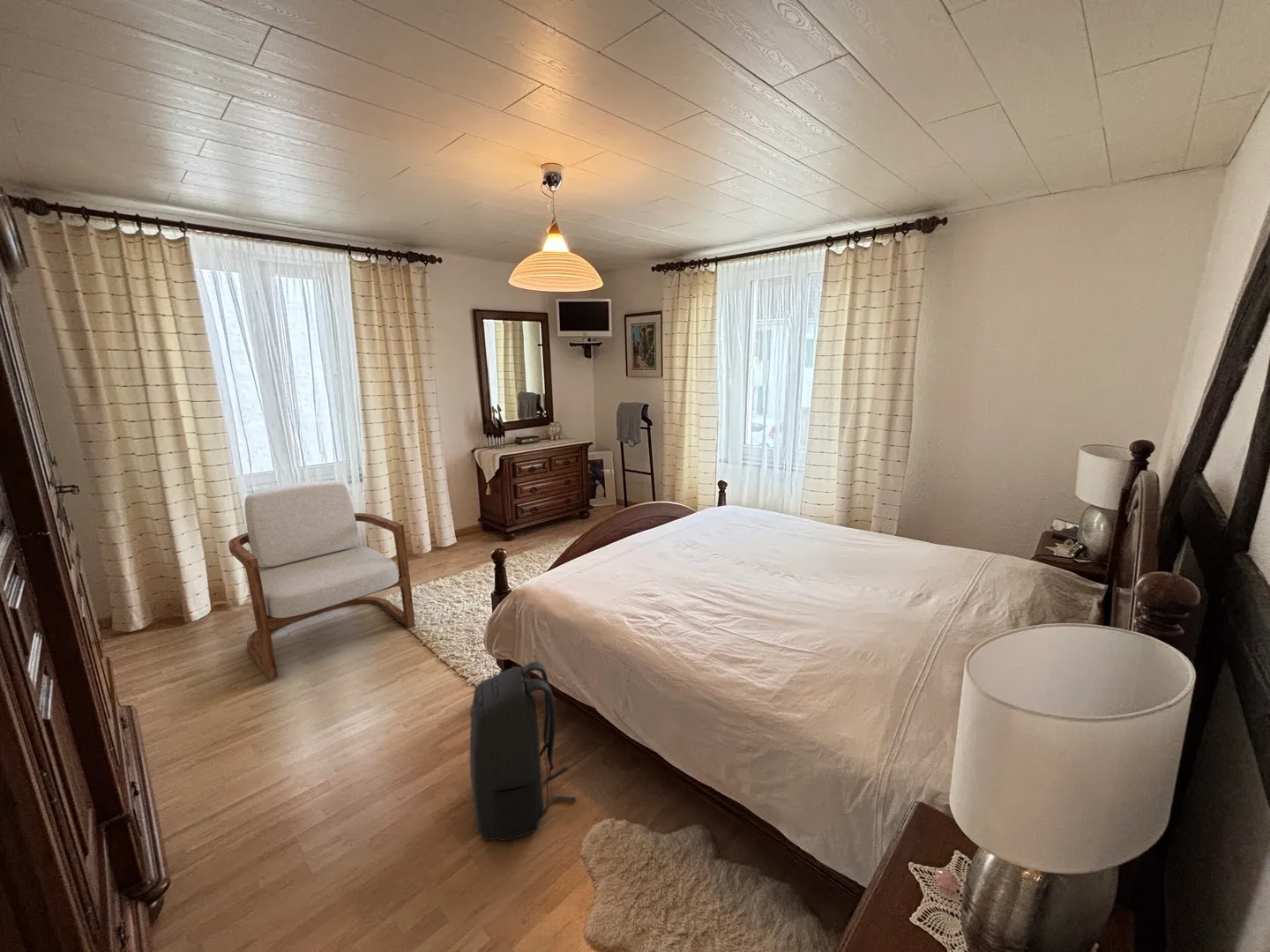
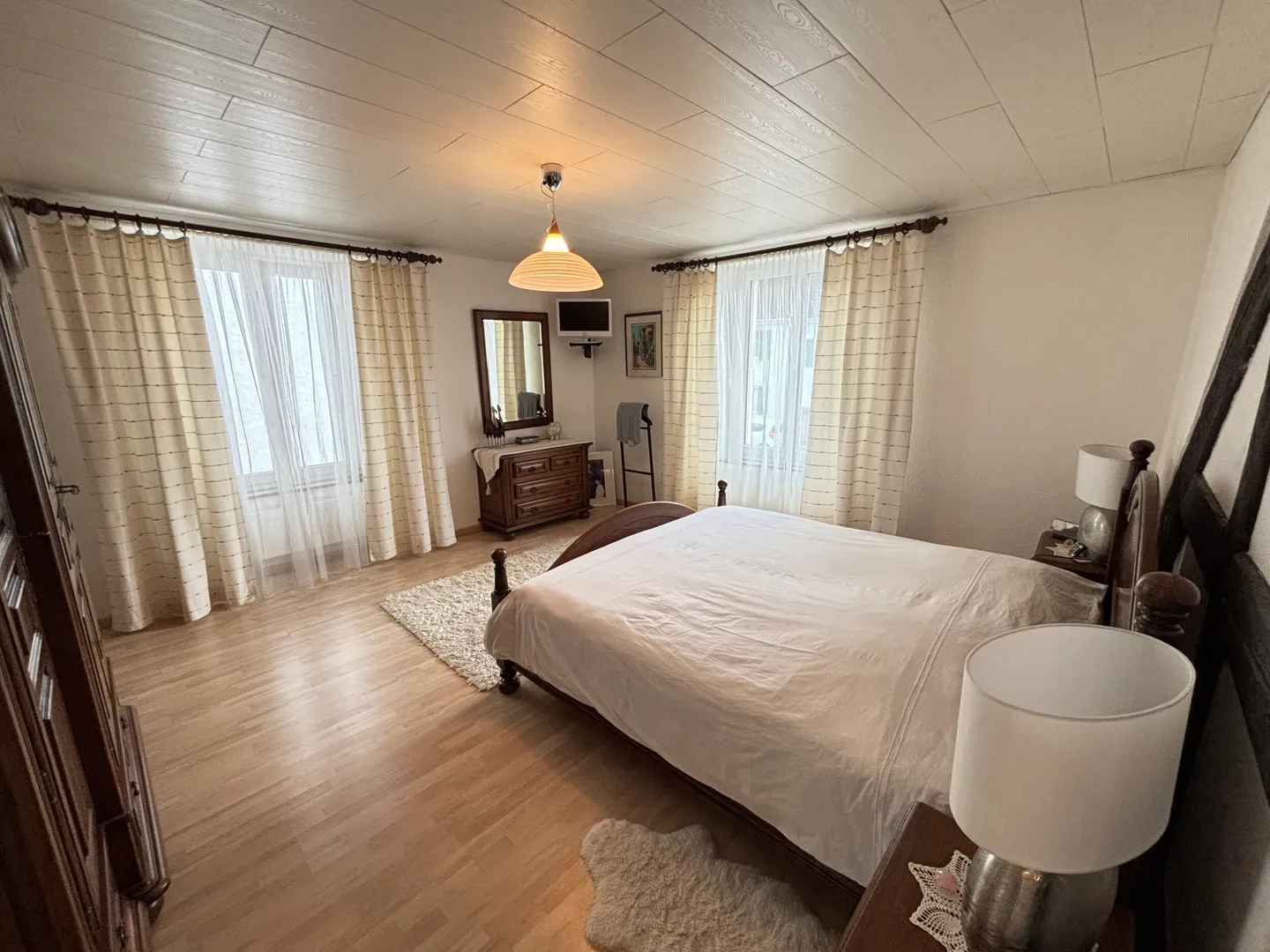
- armchair (320, 563)
- backpack (519, 734)
